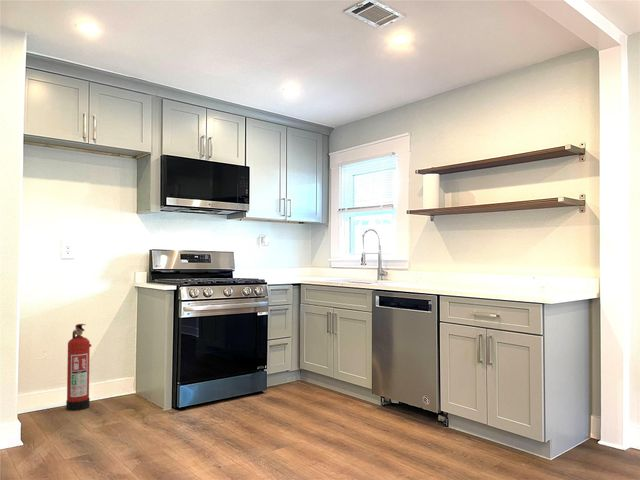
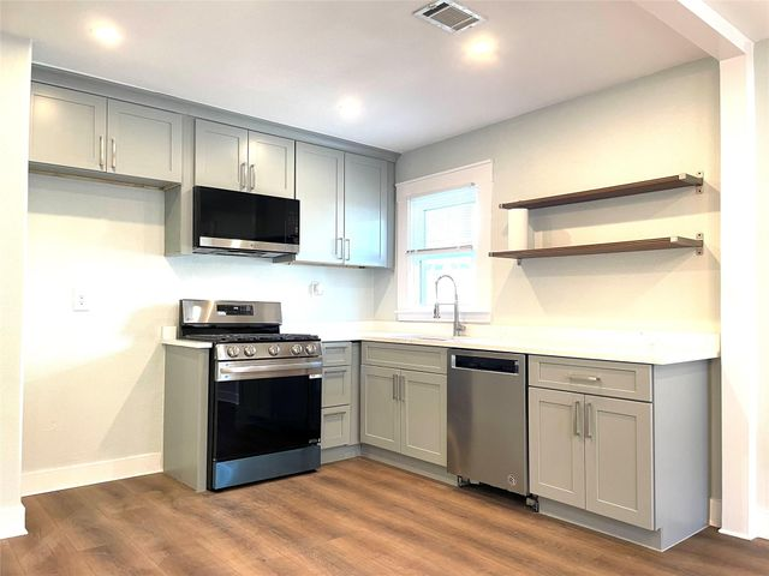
- fire extinguisher (78, 364)
